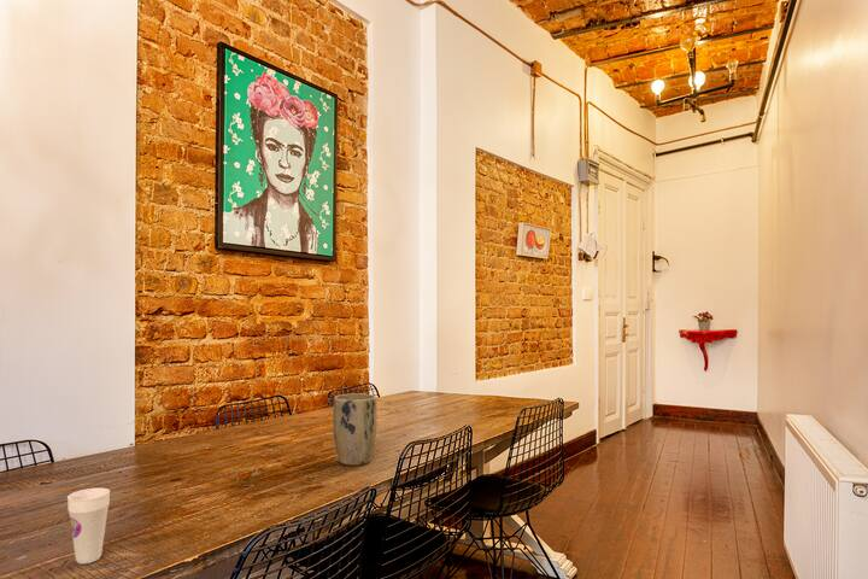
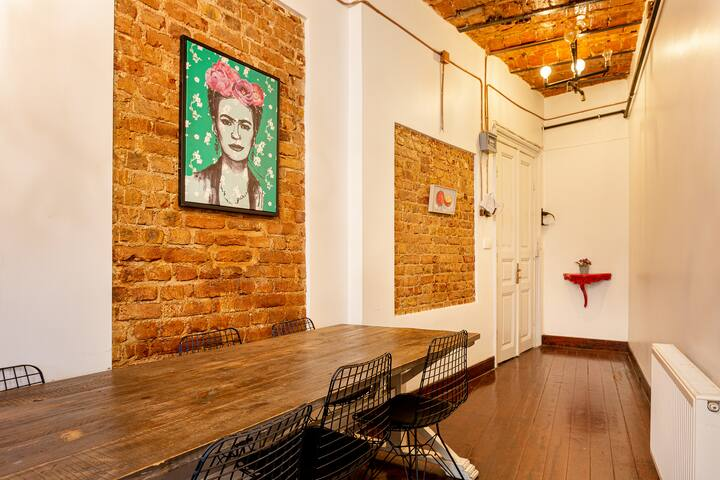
- cup (88, 526)
- plant pot (354, 428)
